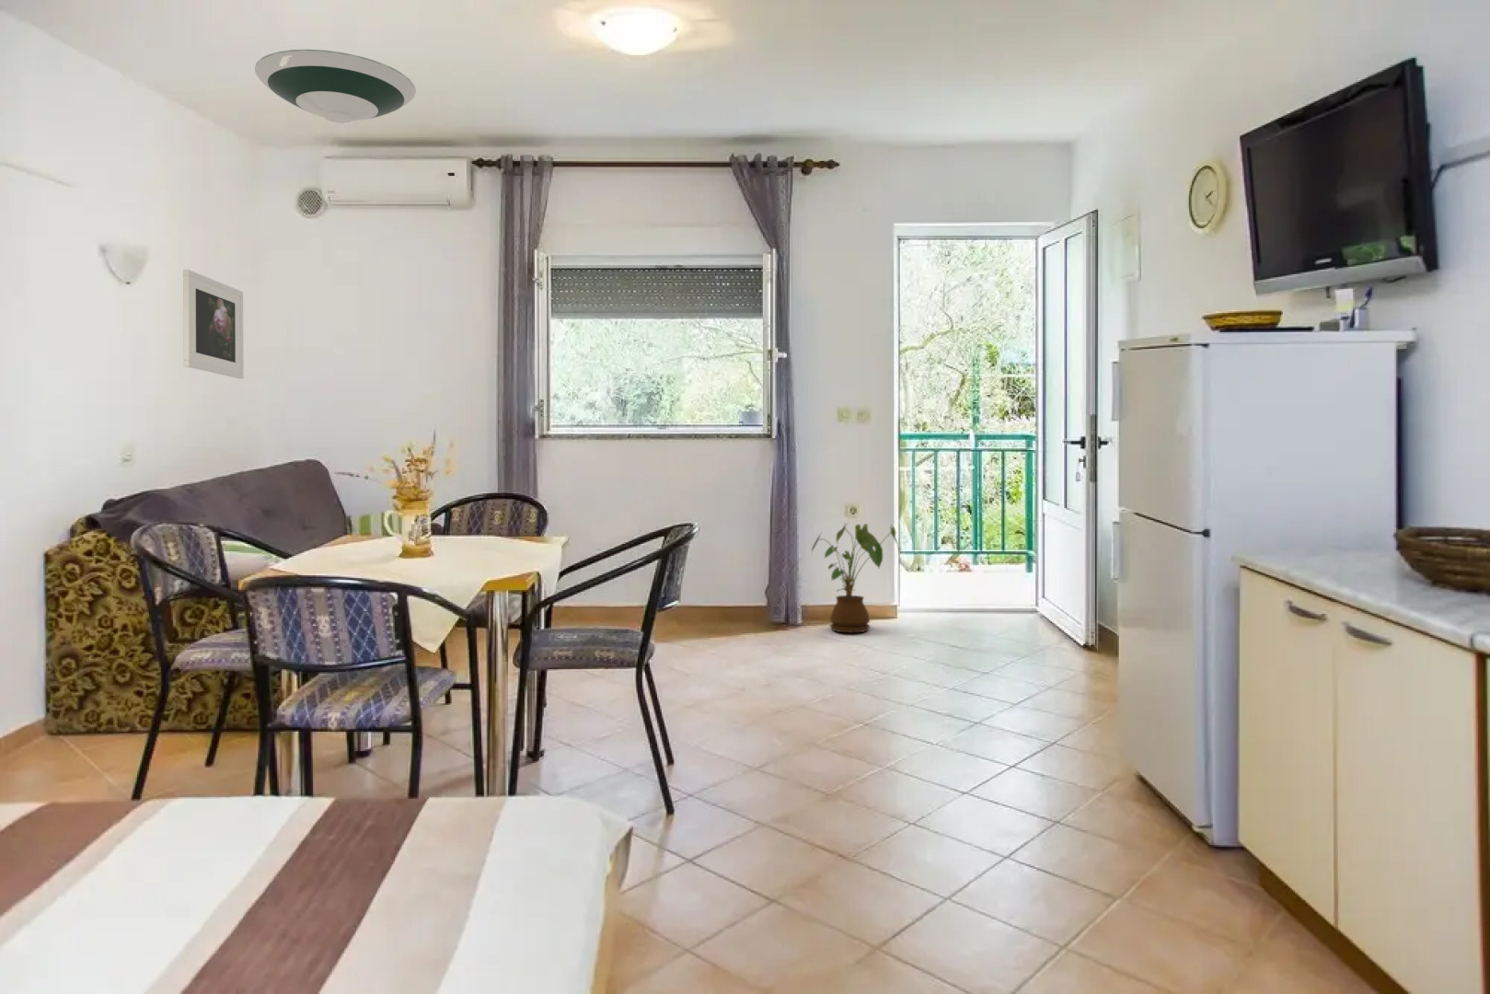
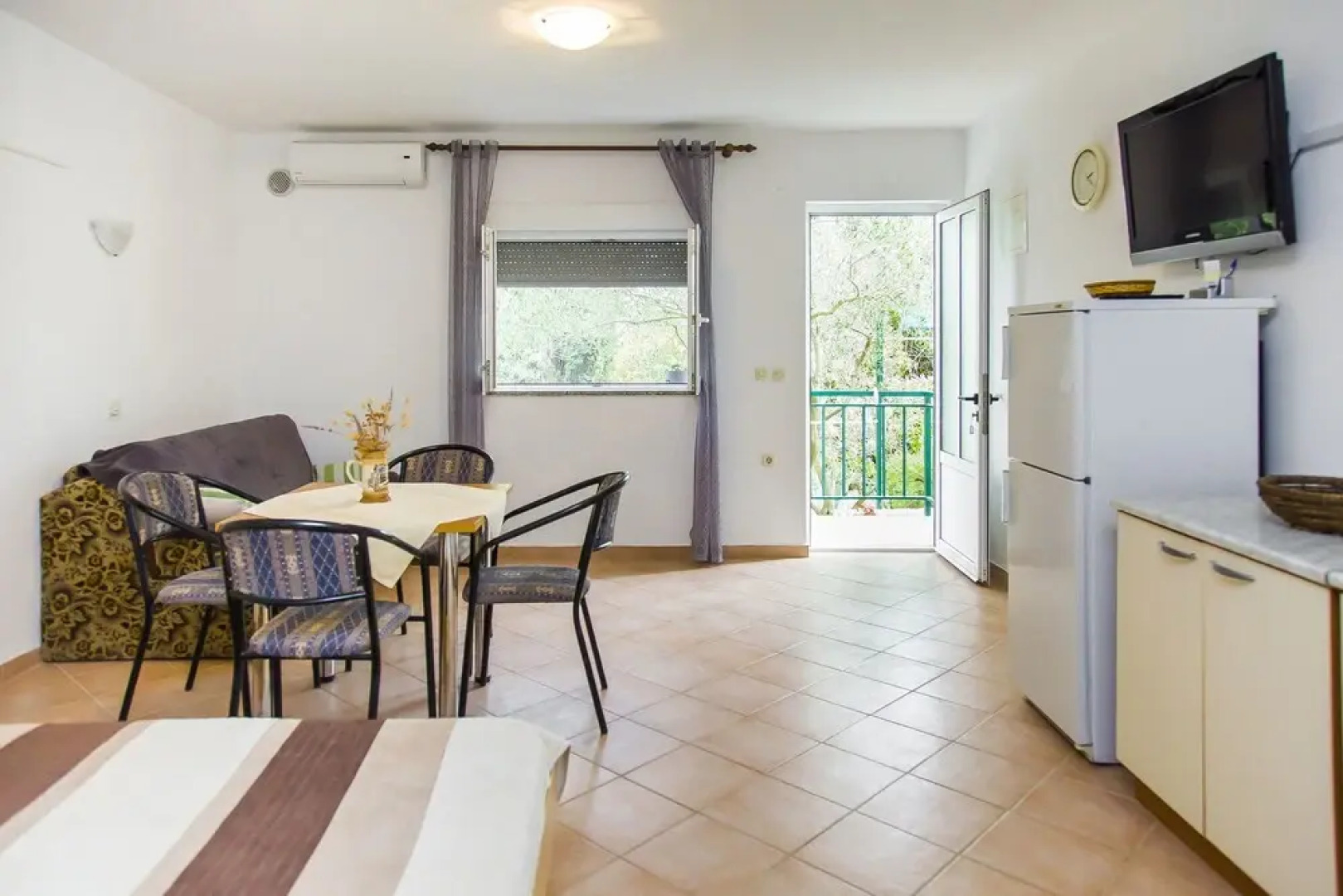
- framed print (214, 327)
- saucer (337, 100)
- house plant (855, 576)
